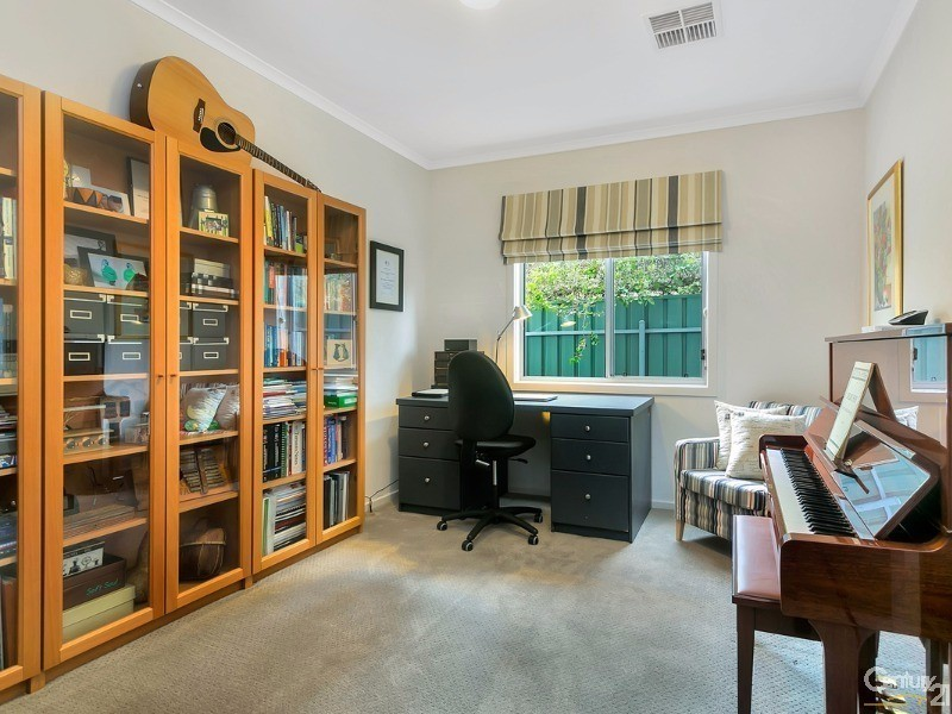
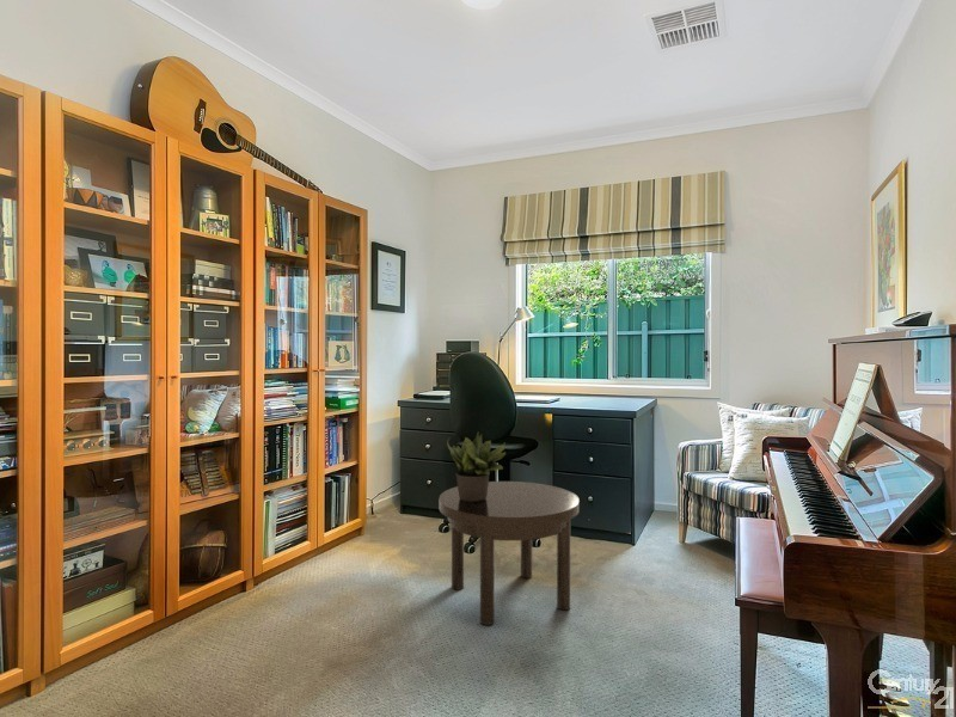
+ potted plant (478, 465)
+ side table (508, 539)
